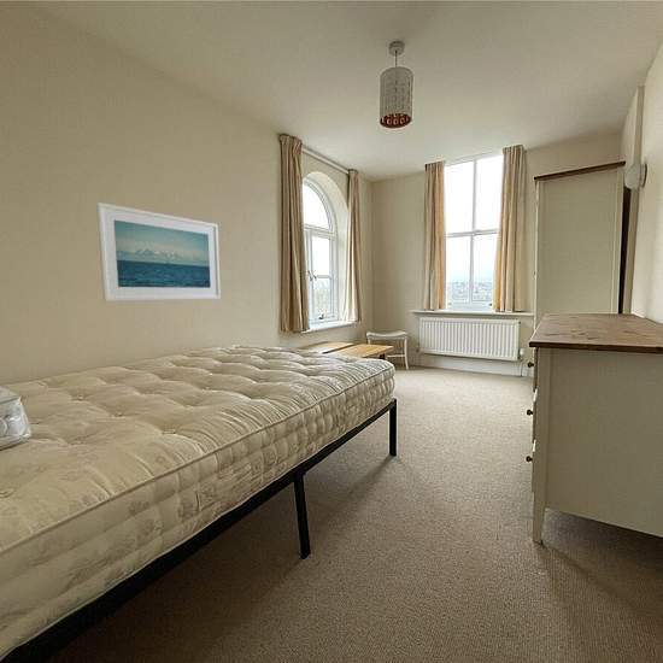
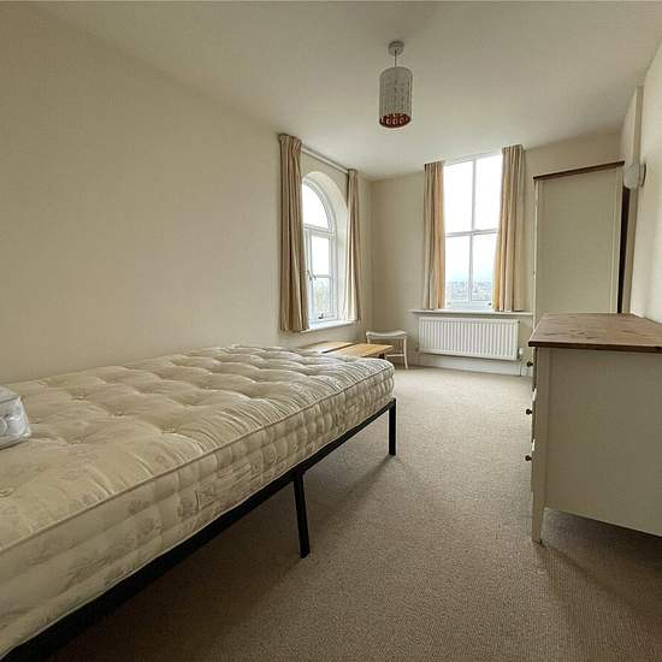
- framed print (166, 258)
